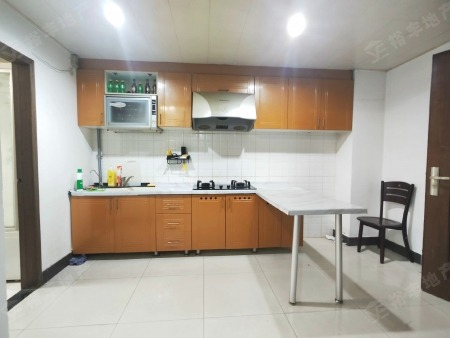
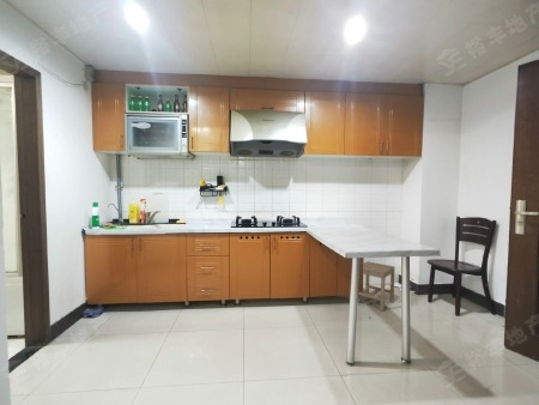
+ stool (374, 286)
